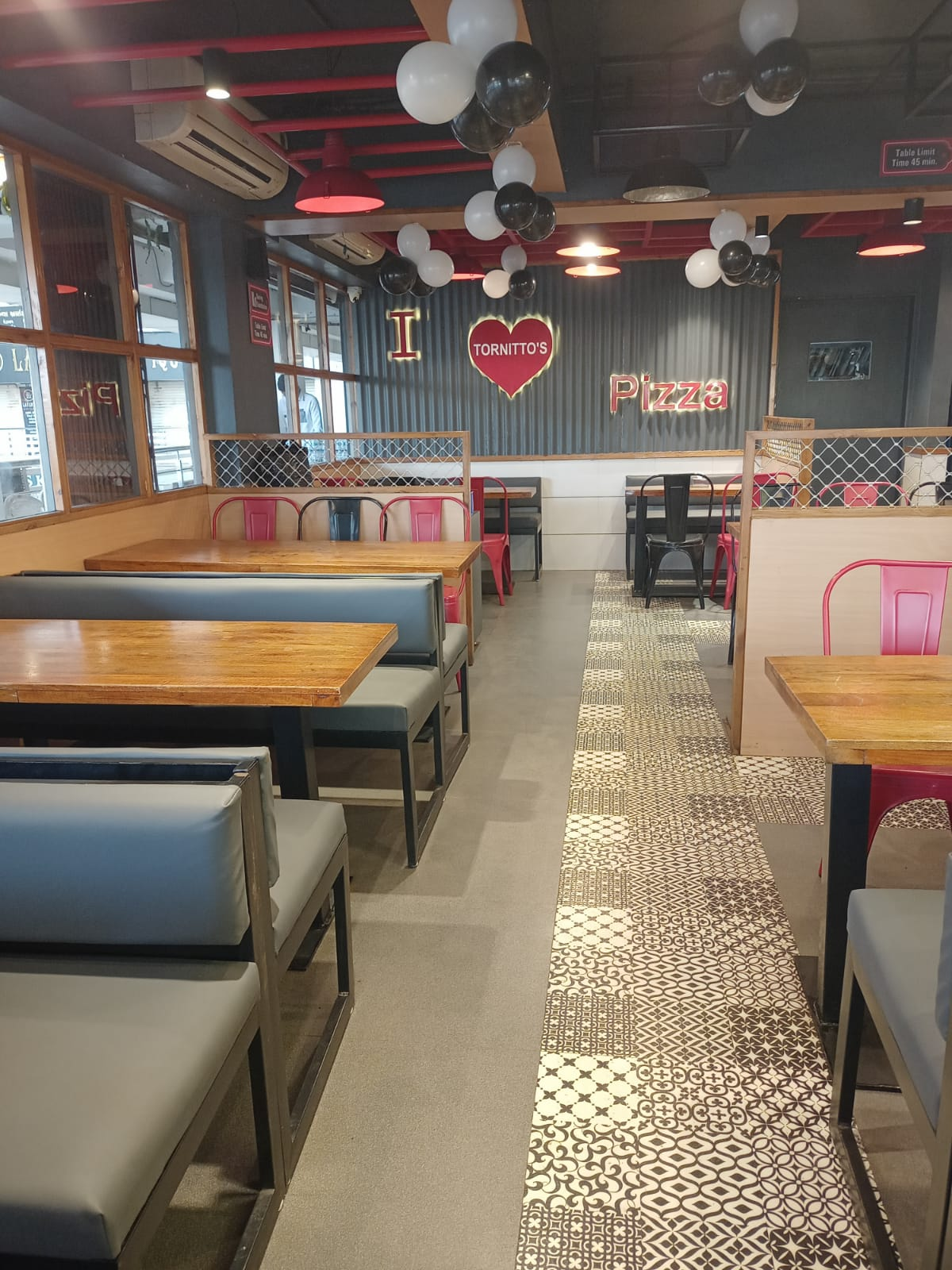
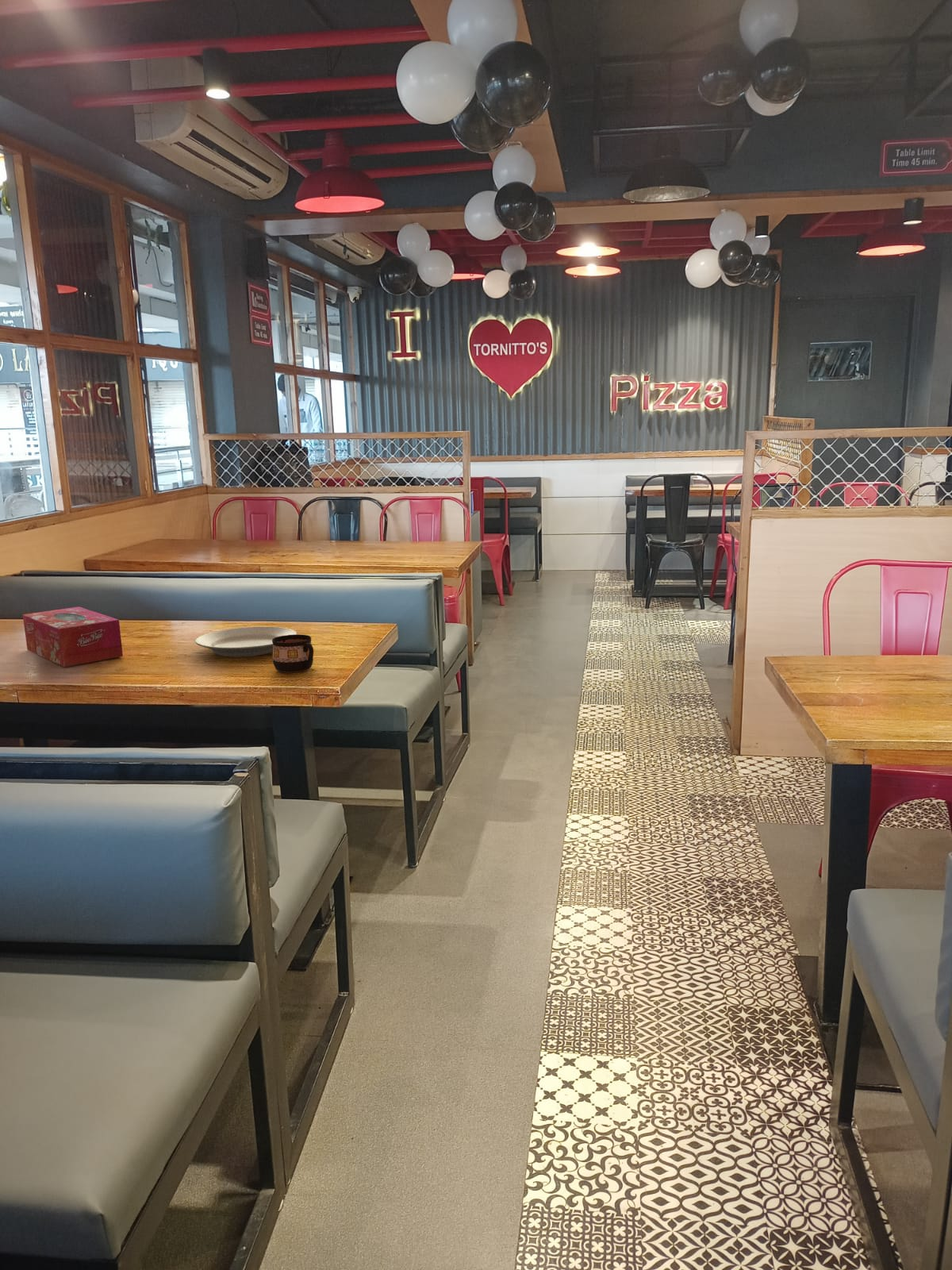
+ cup (293, 654)
+ tissue box (71, 635)
+ plate (247, 642)
